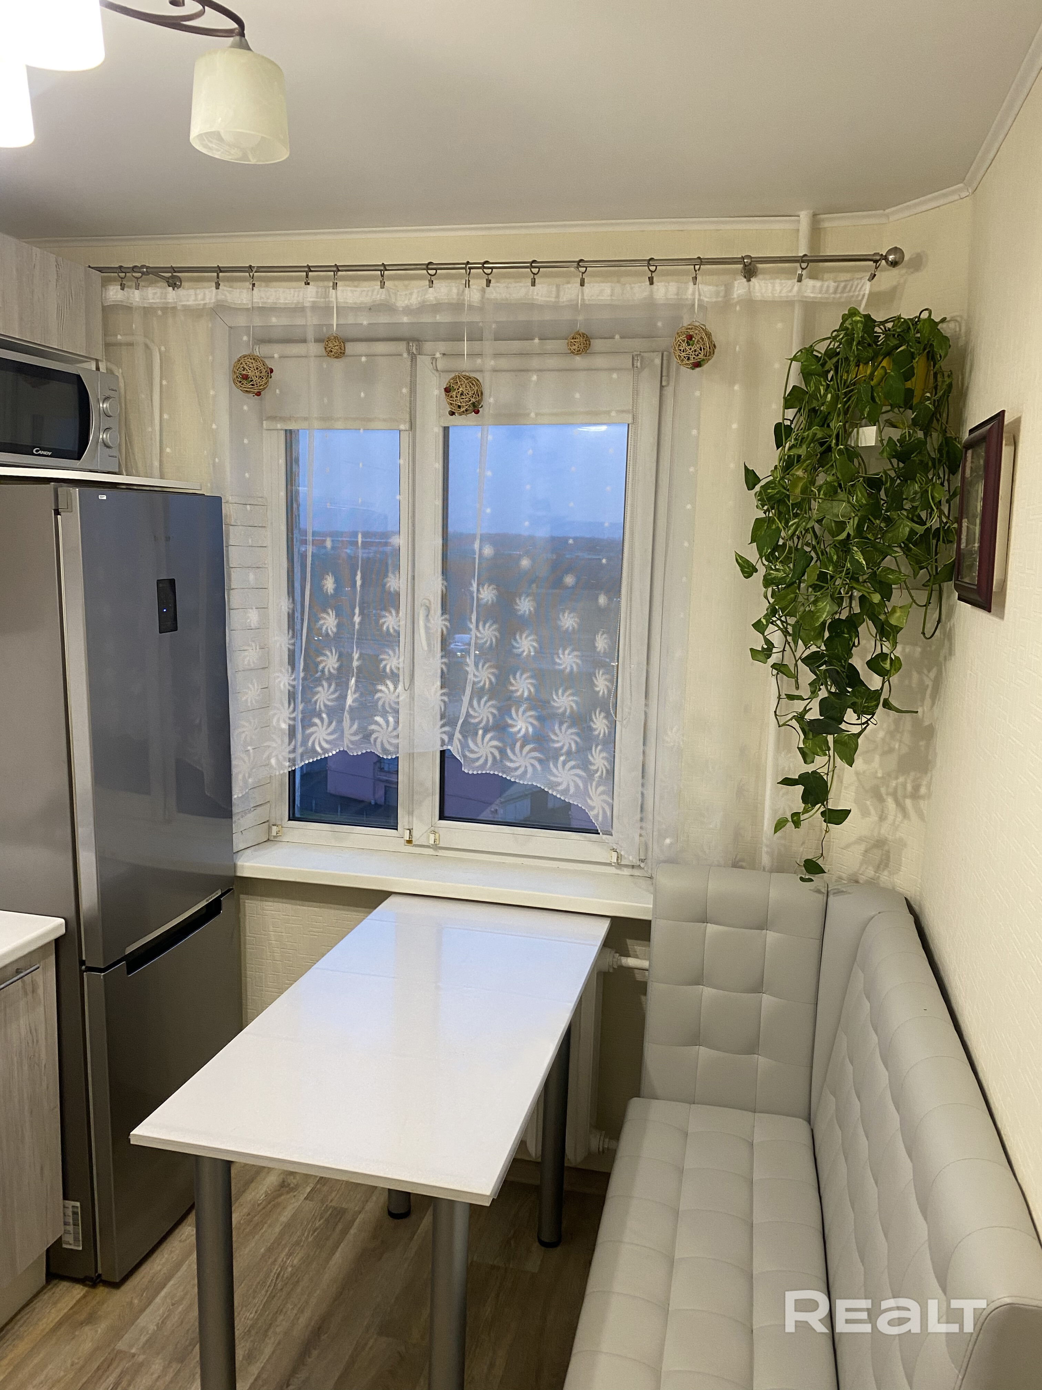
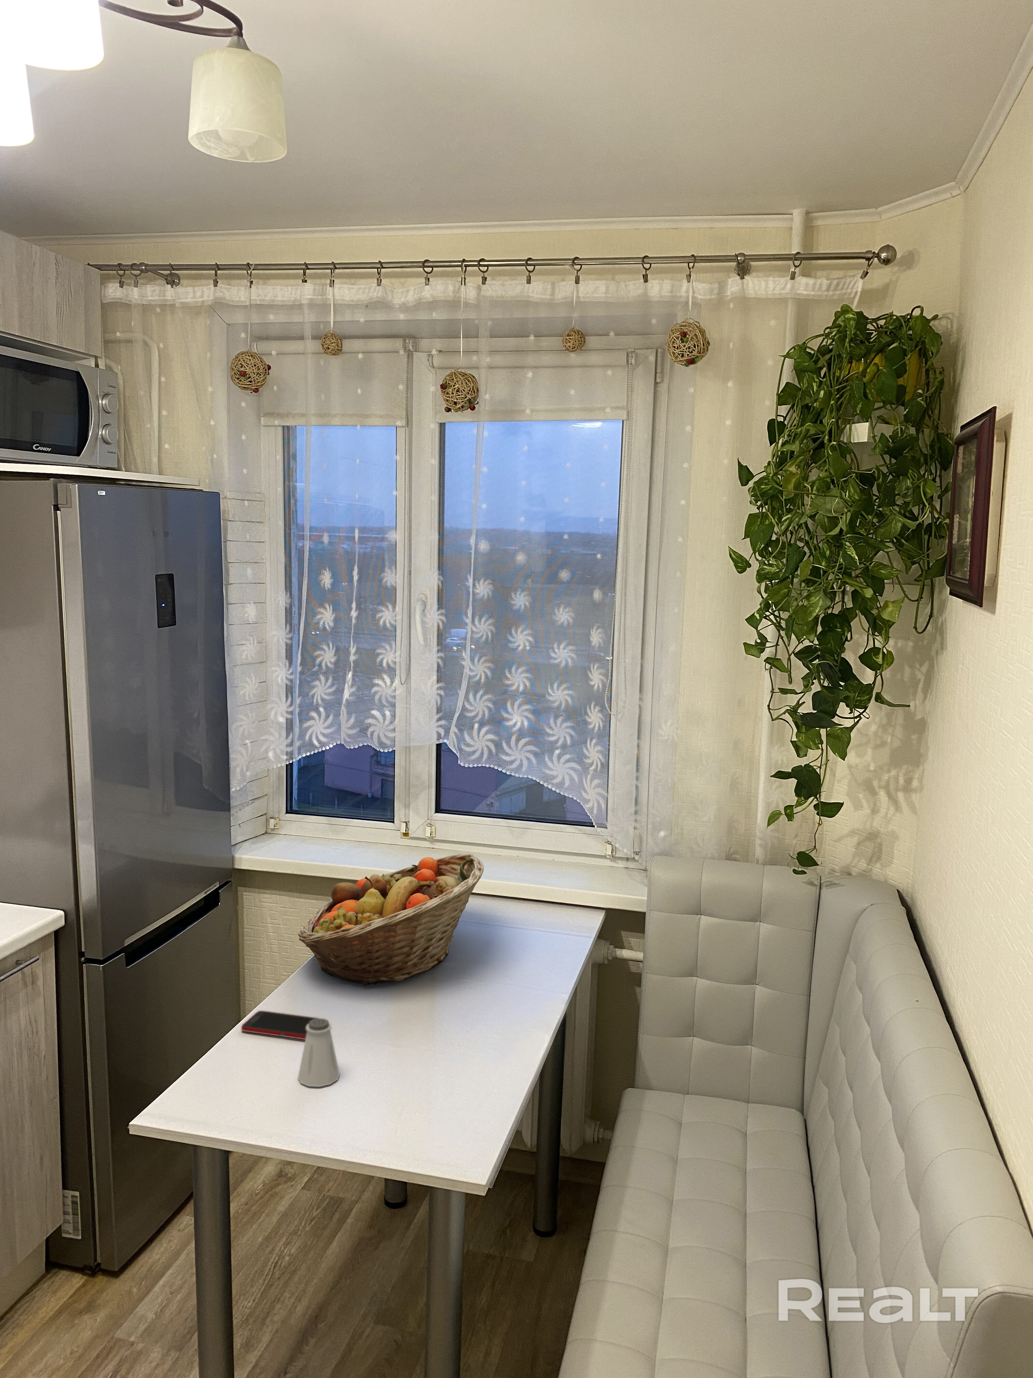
+ saltshaker (319, 1049)
+ fruit basket (395, 911)
+ cell phone (283, 1025)
